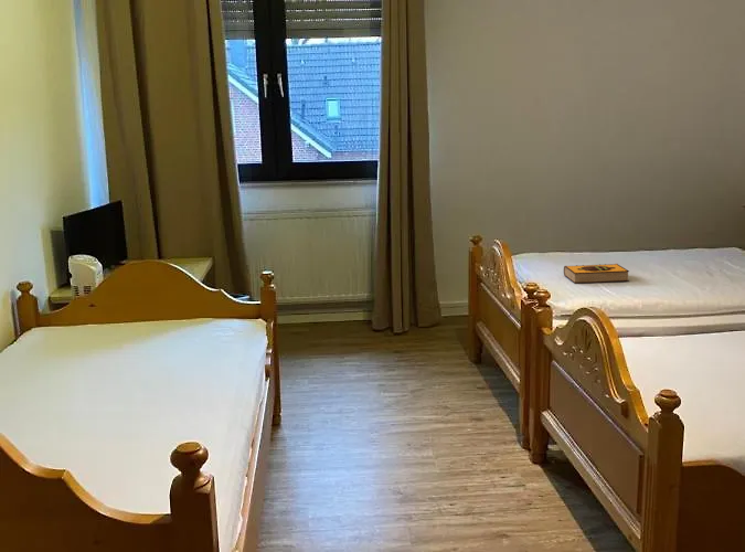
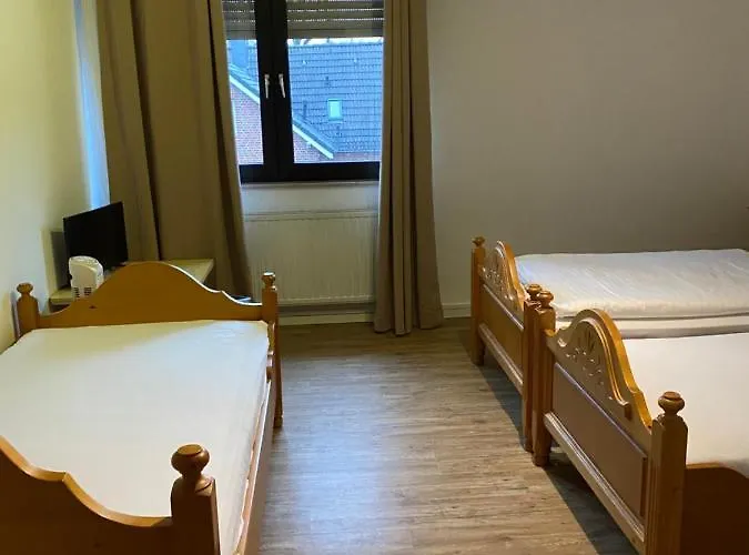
- hardback book (595, 273)
